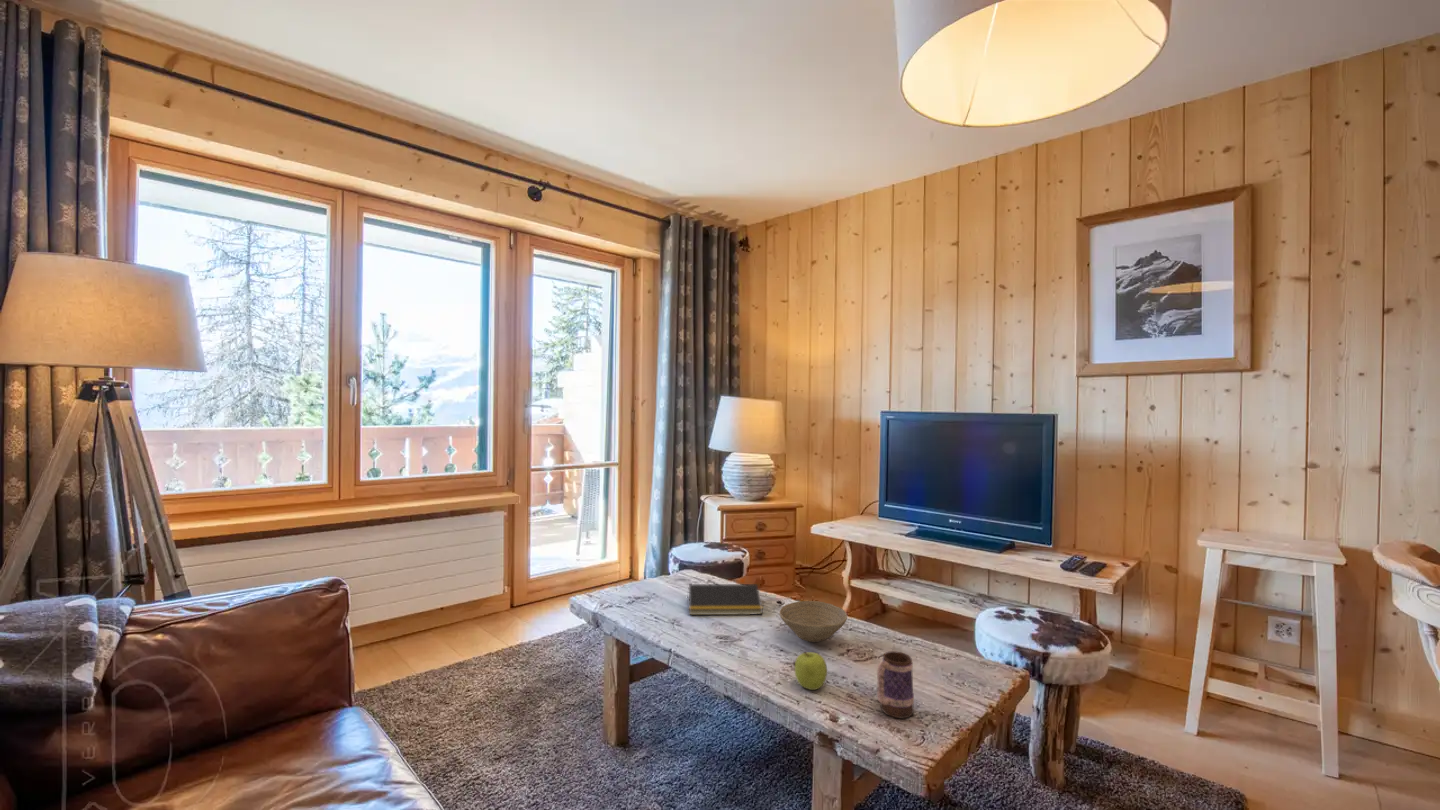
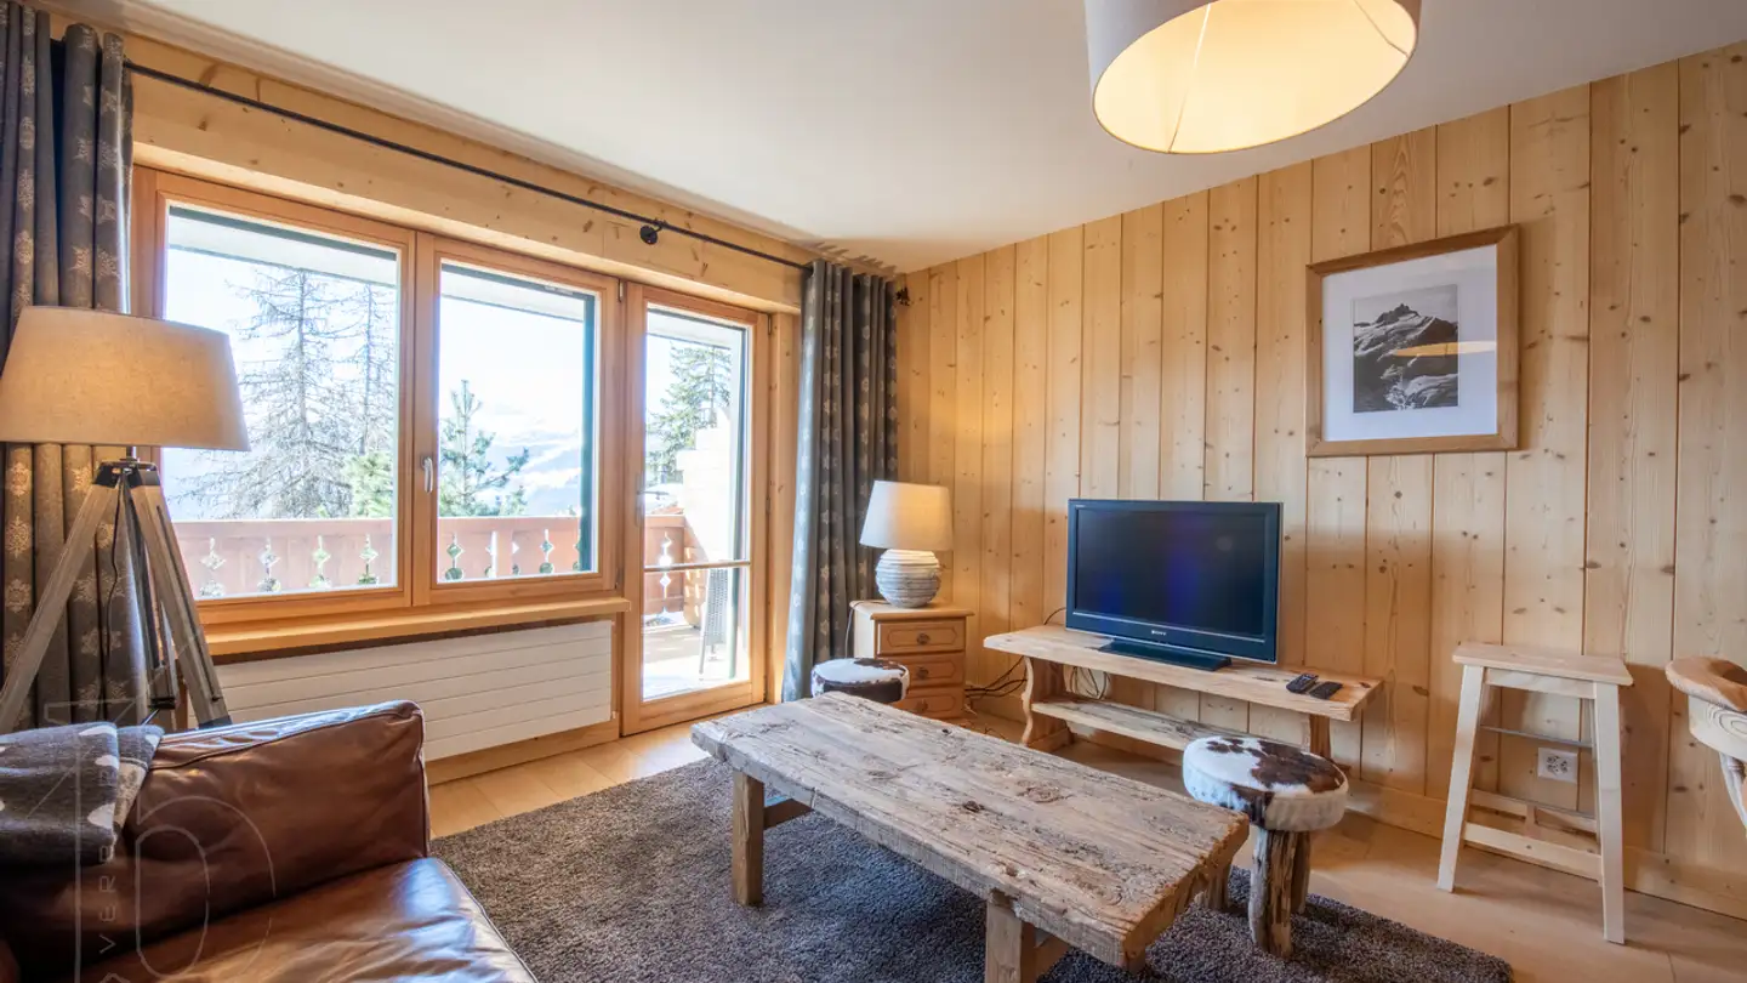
- notepad (724, 598)
- bowl (812, 625)
- mug (892, 685)
- fruit (810, 668)
